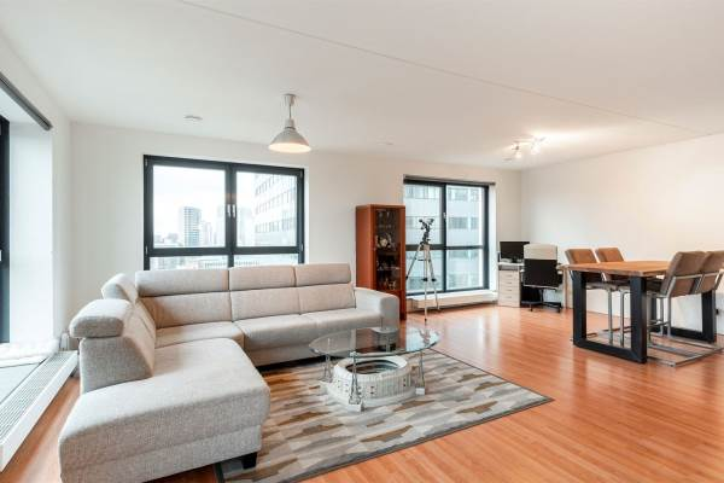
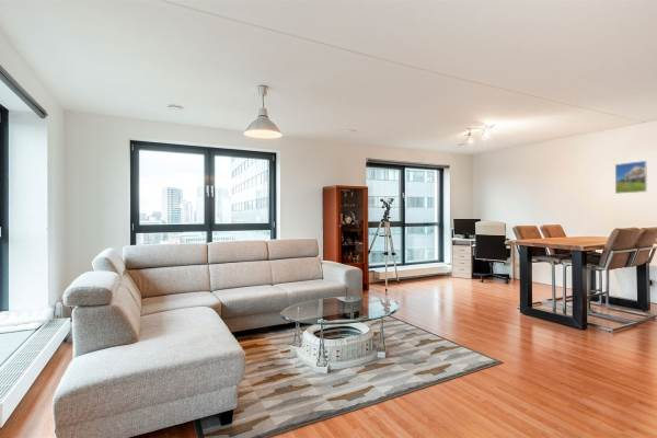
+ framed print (630, 177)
